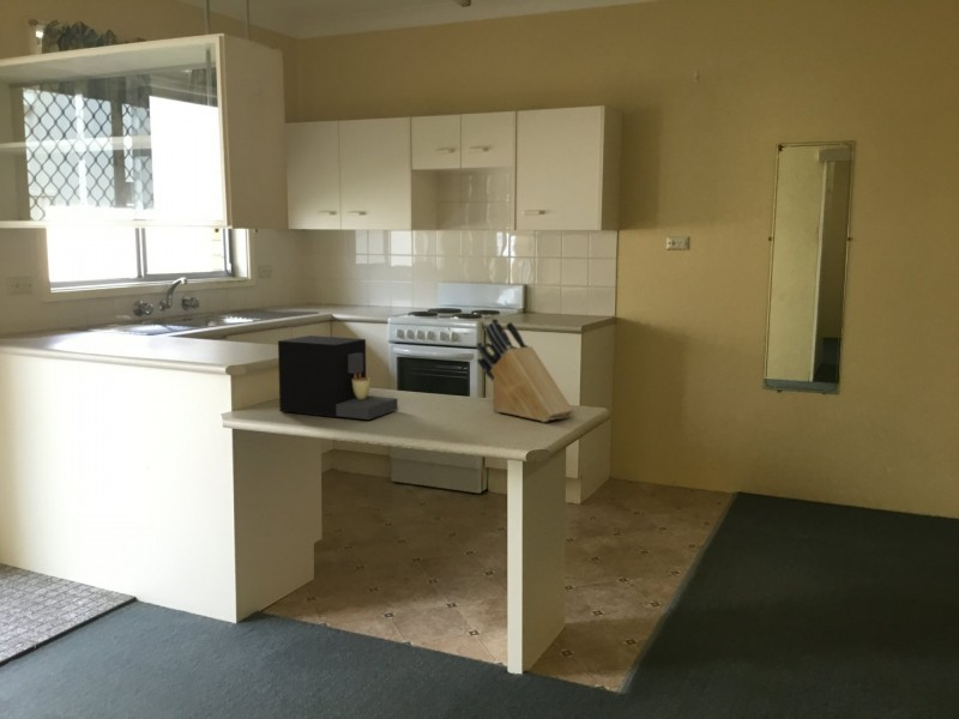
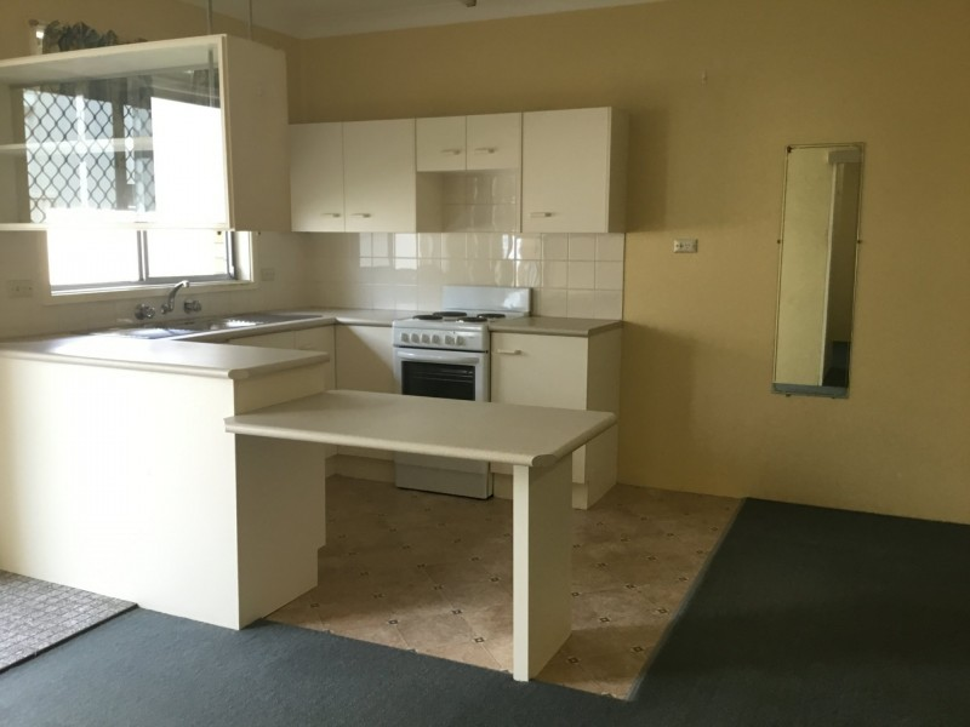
- coffee maker (338, 376)
- knife block (523, 367)
